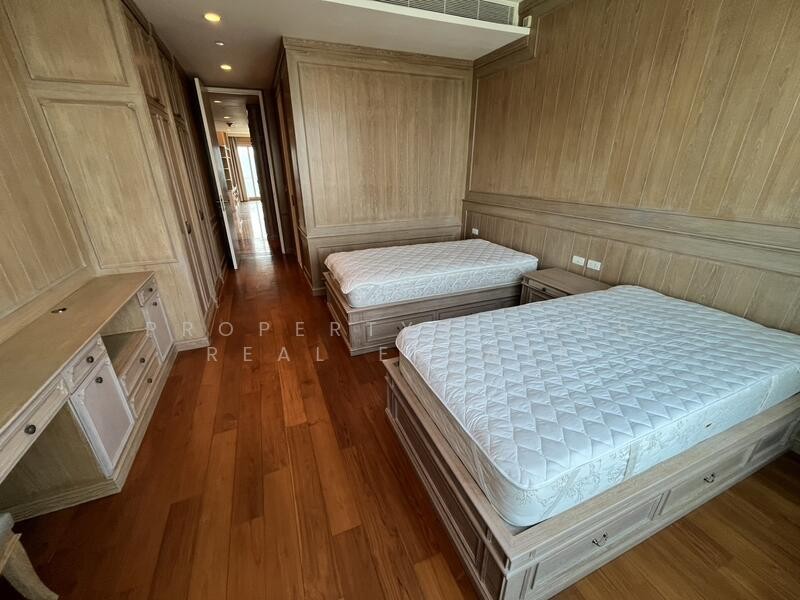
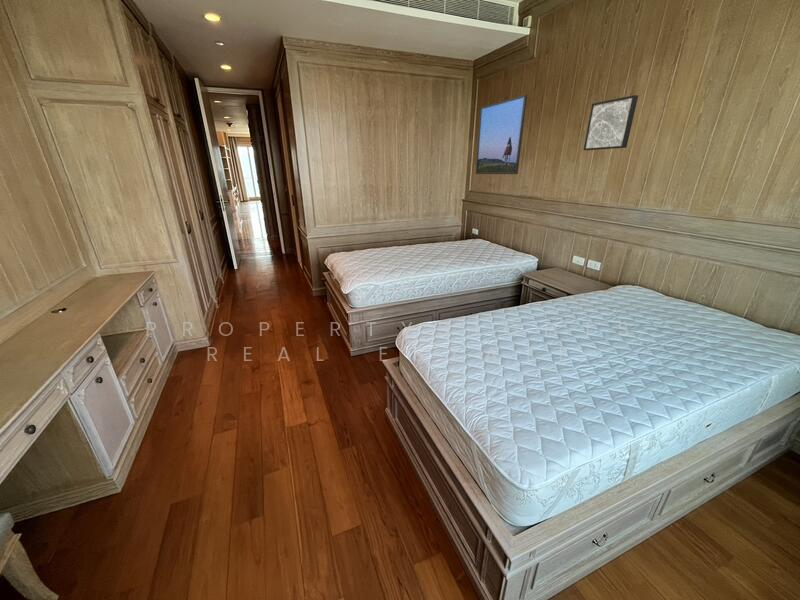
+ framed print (498, 139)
+ wall art (608, 125)
